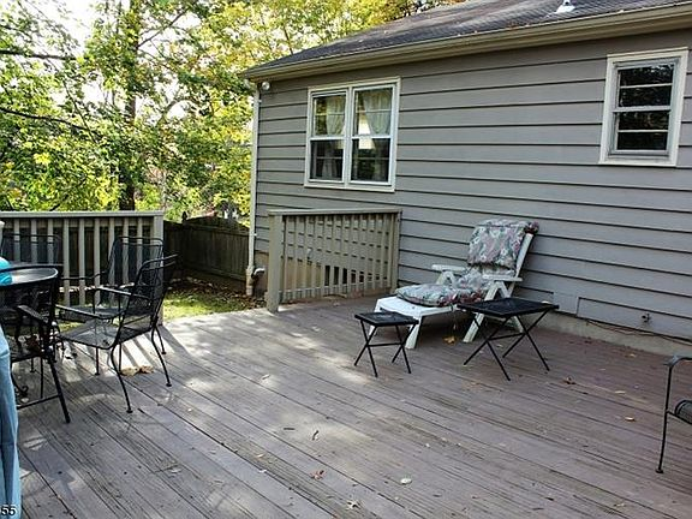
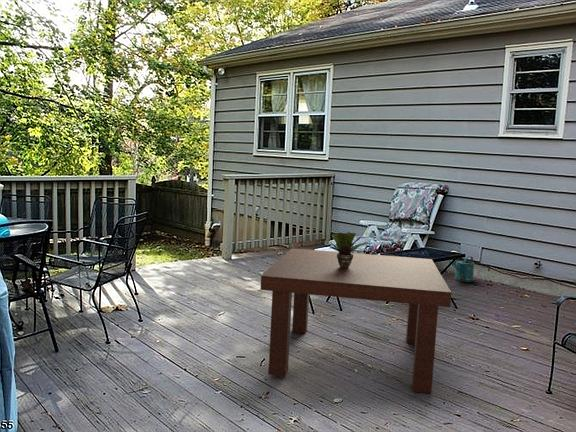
+ watering can (461, 268)
+ coffee table (354, 298)
+ potted plant (346, 249)
